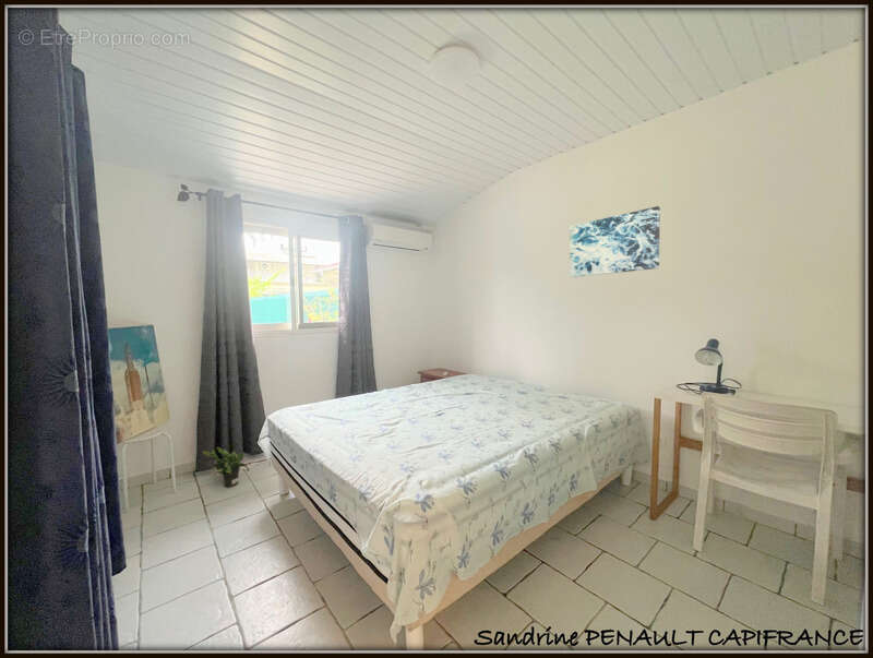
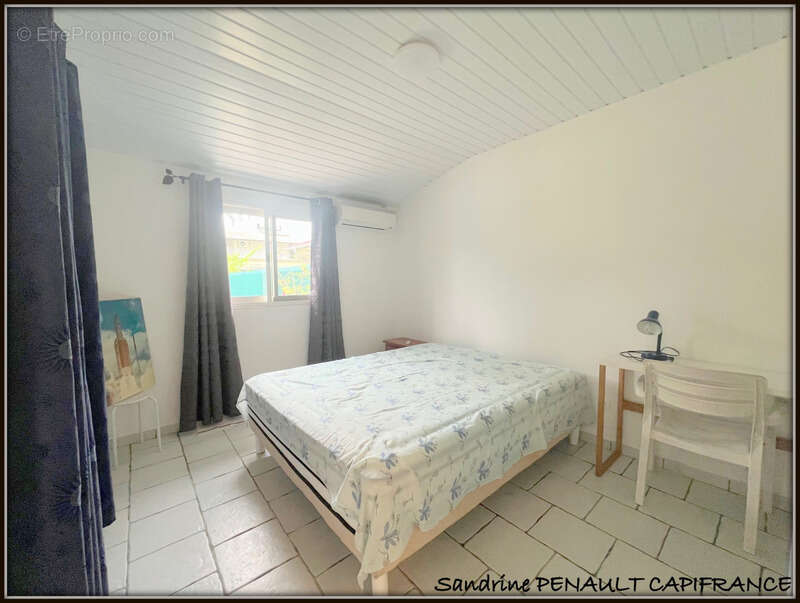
- wall art (610, 246)
- potted plant (226, 467)
